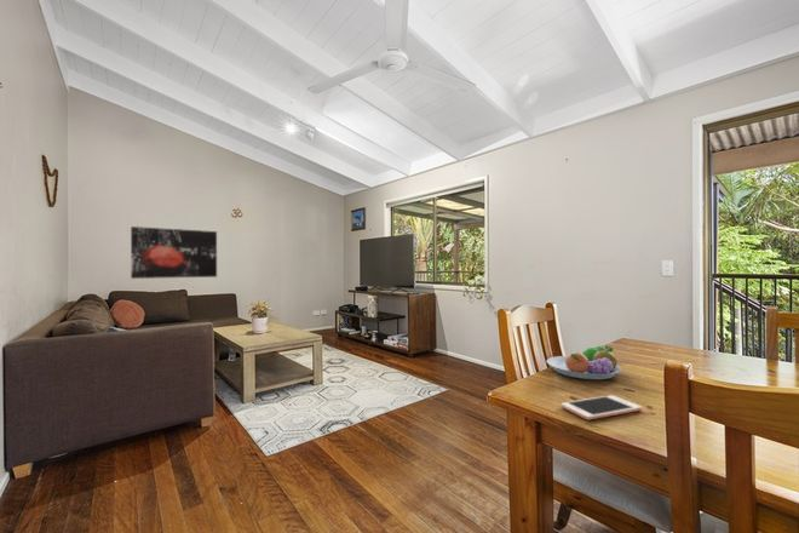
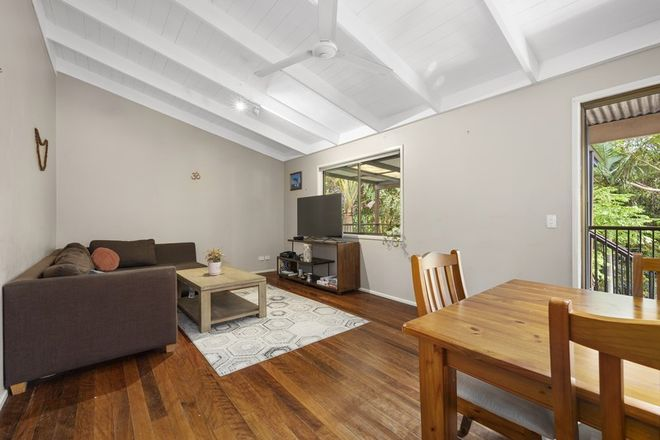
- cell phone (600, 406)
- fruit bowl (585, 357)
- wall art (177, 253)
